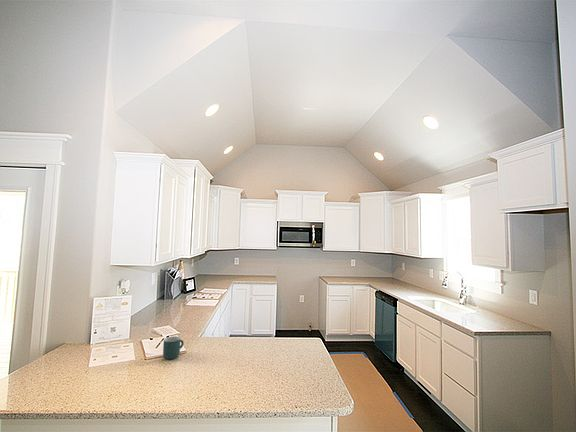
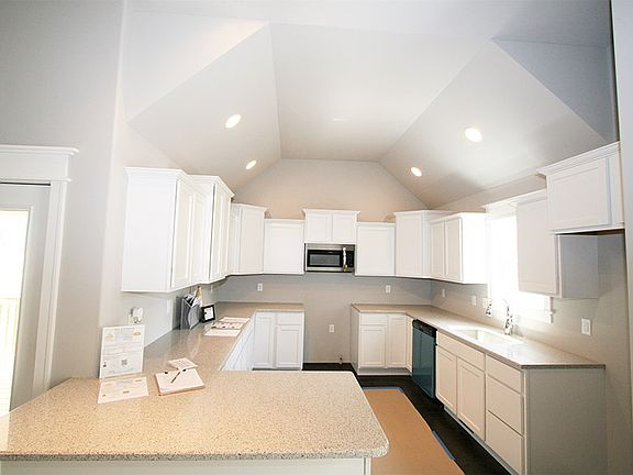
- mug (173, 346)
